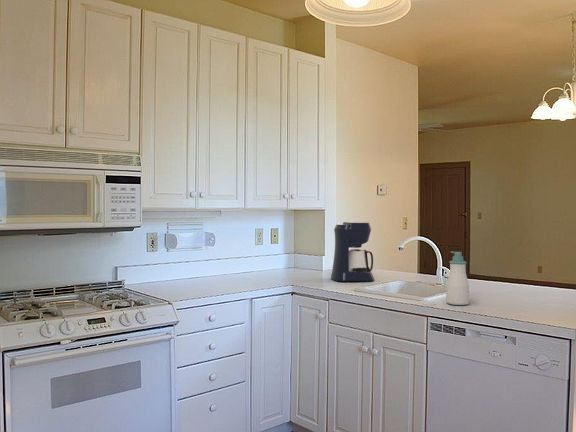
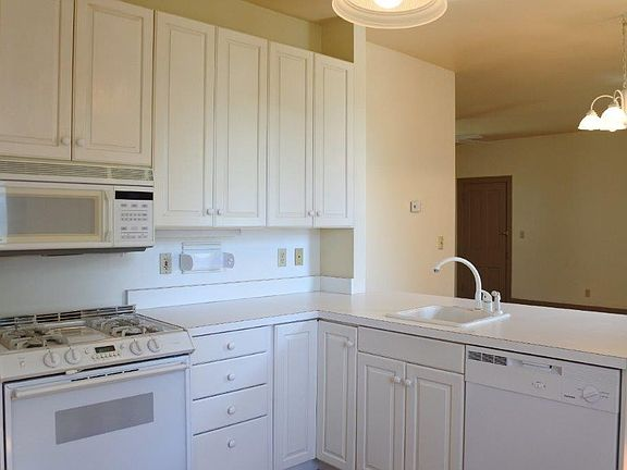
- coffee maker (351, 250)
- soap bottle (457, 277)
